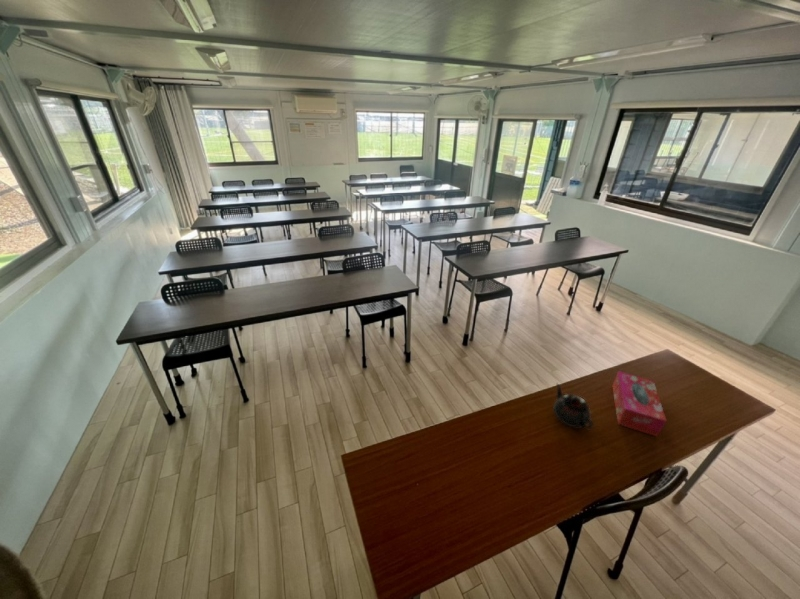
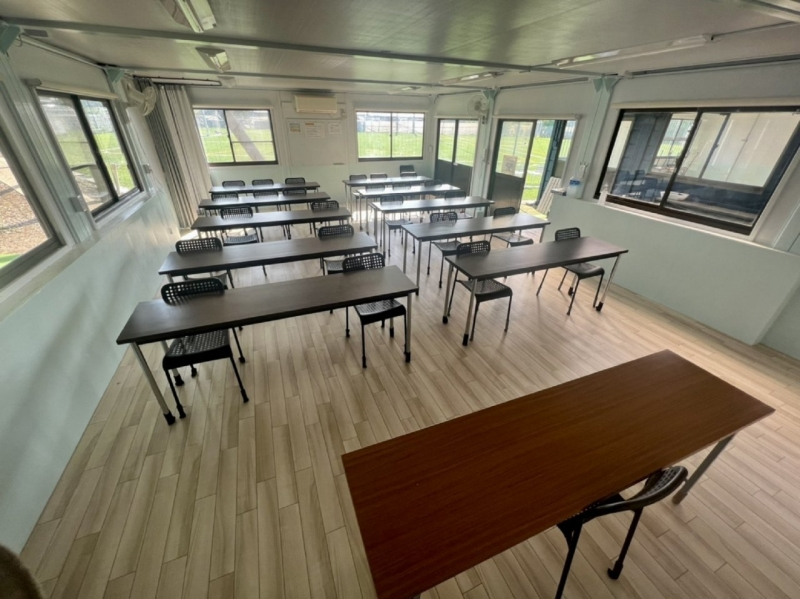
- tissue box (636, 401)
- teapot (572, 406)
